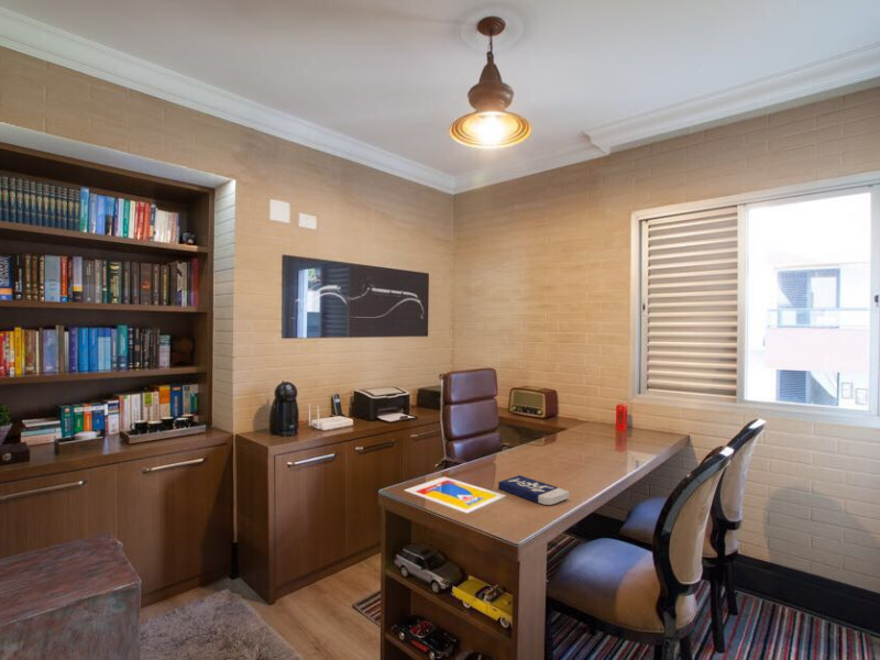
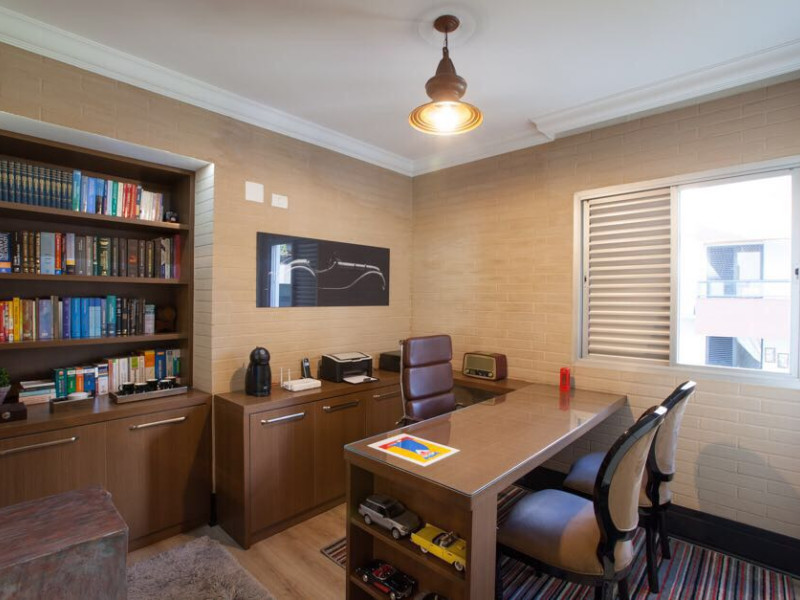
- book (532, 490)
